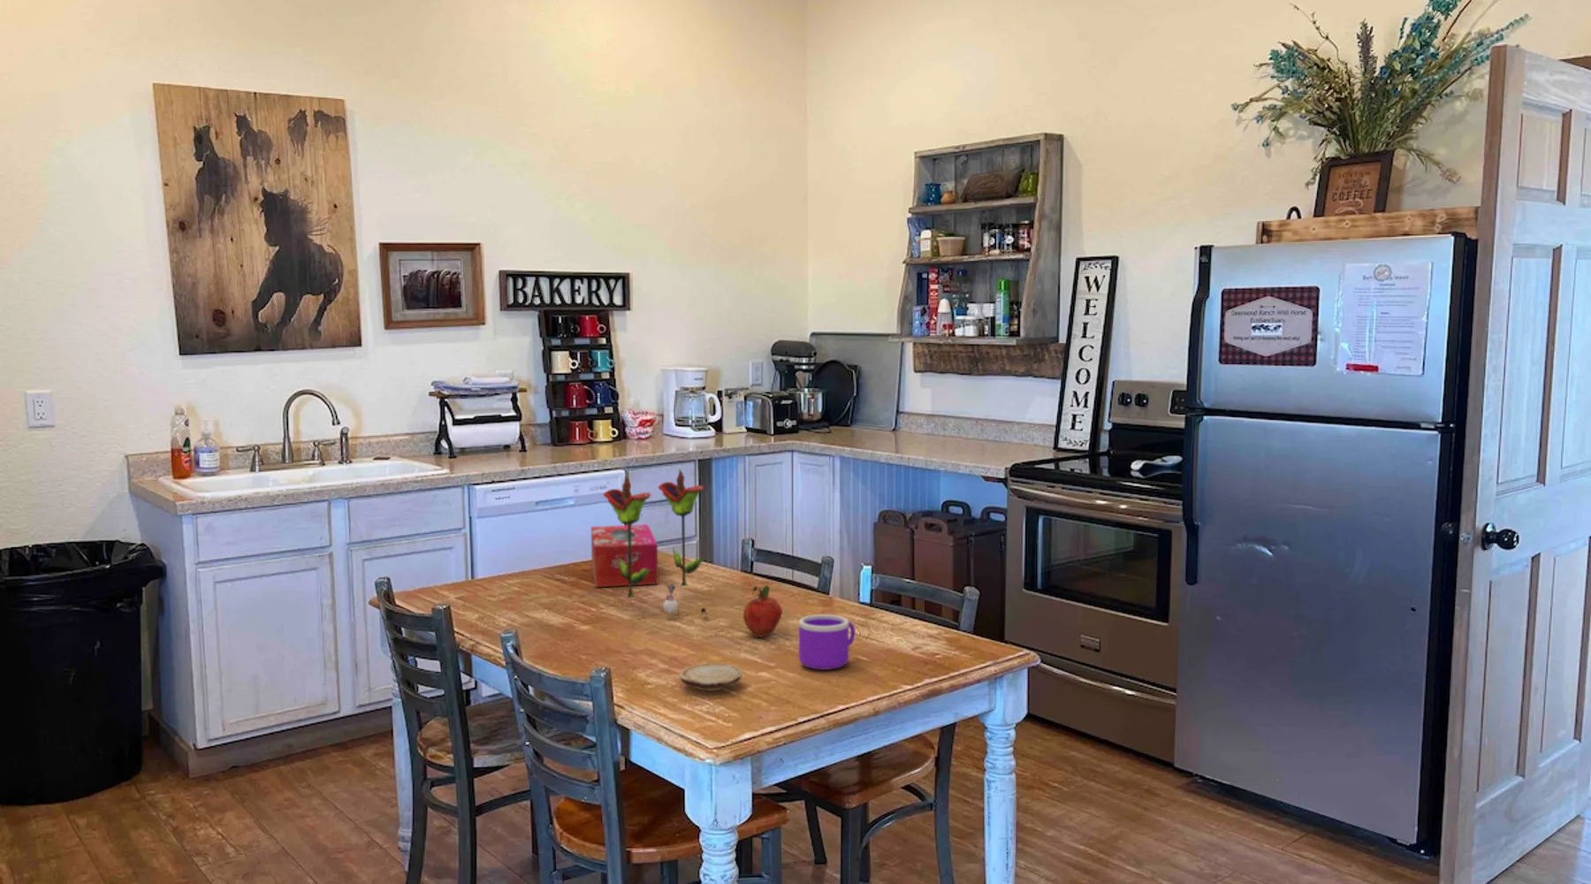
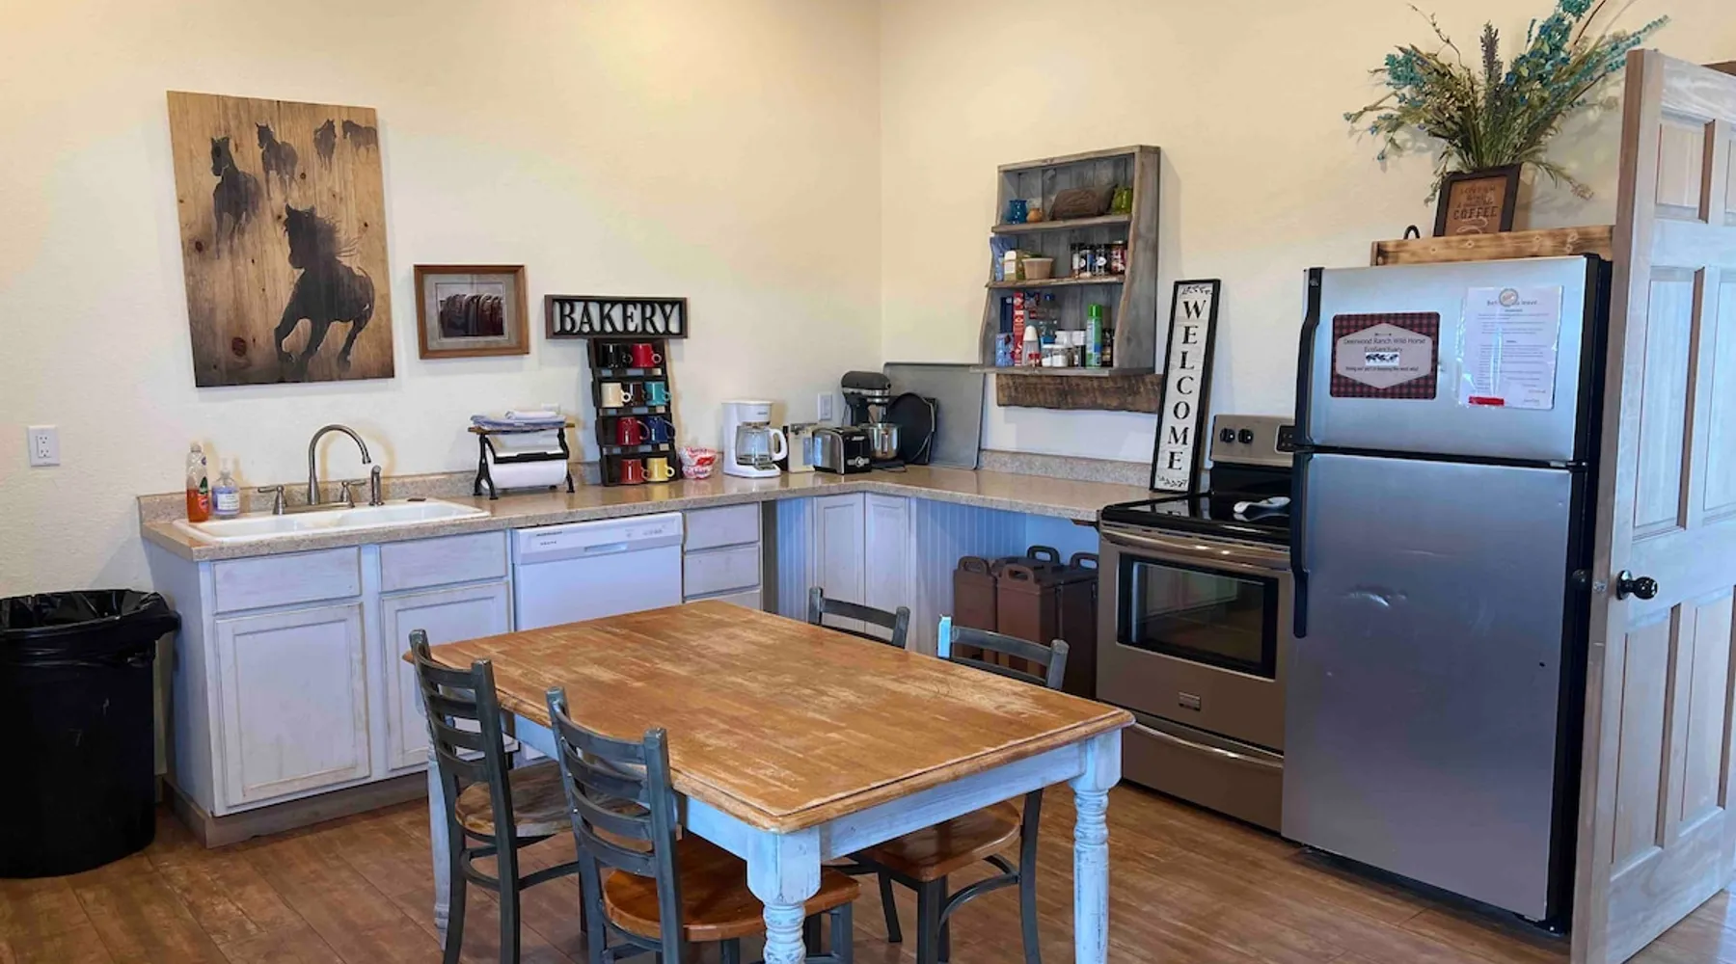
- fruit (763, 610)
- flower (684, 539)
- mug (829, 641)
- tissue box (624, 553)
- wood slice (711, 678)
